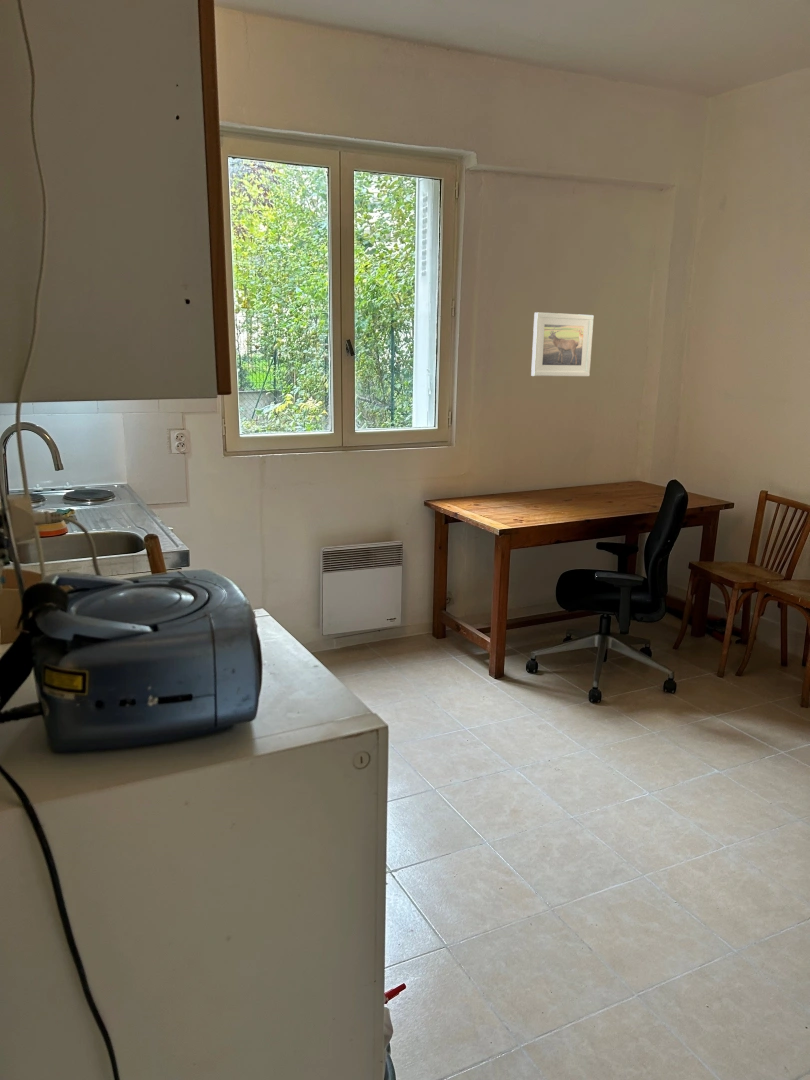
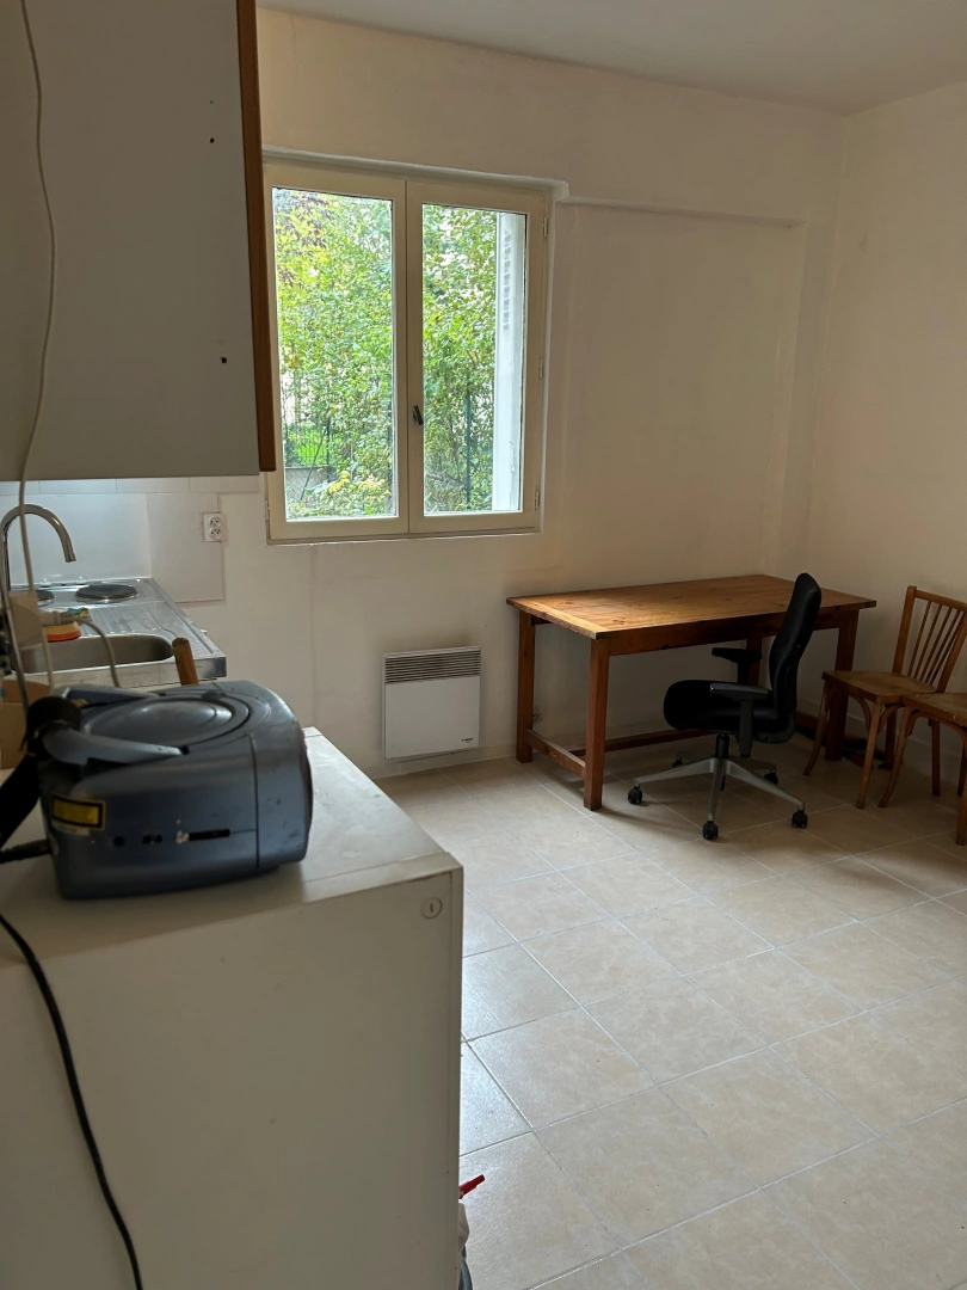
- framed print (562, 345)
